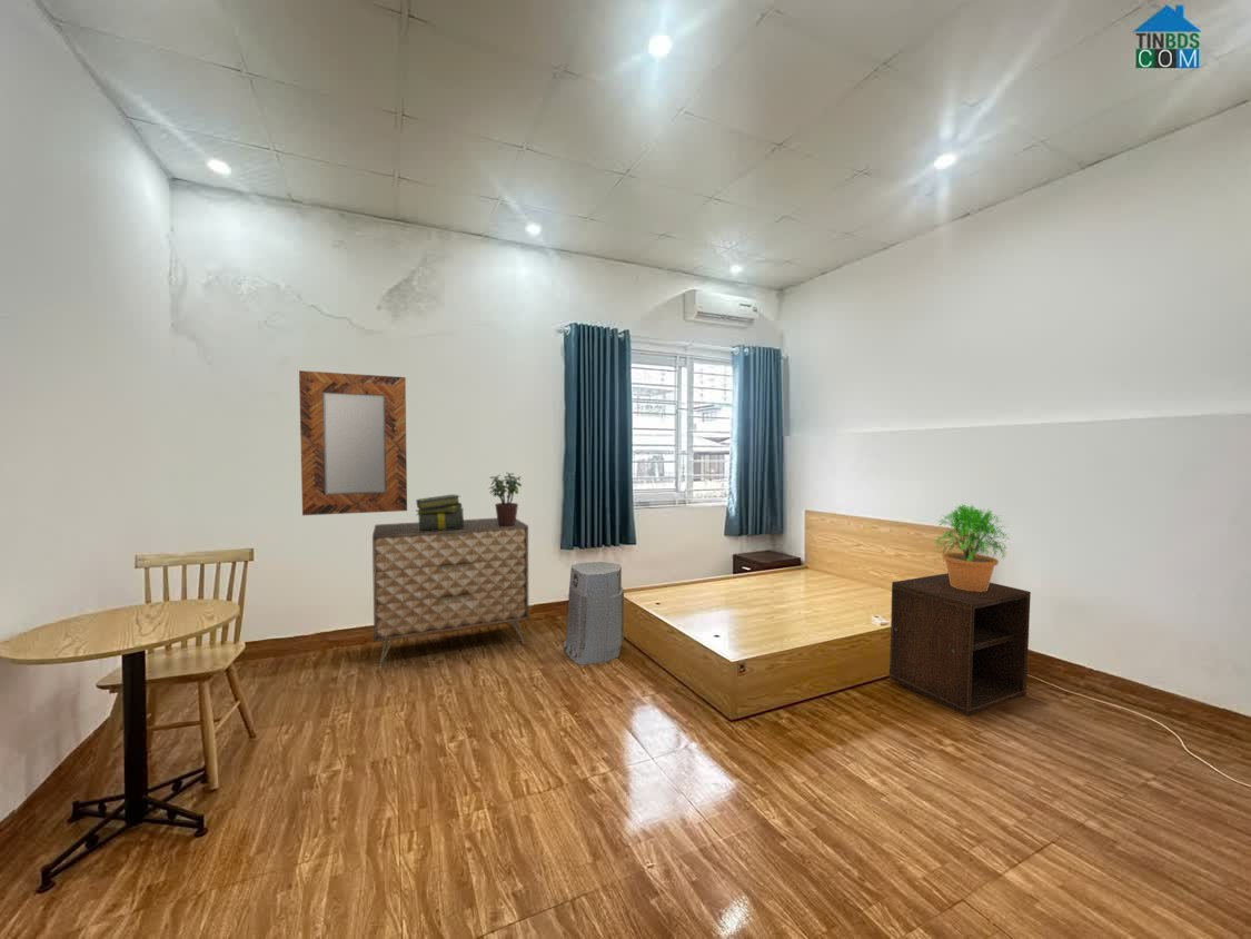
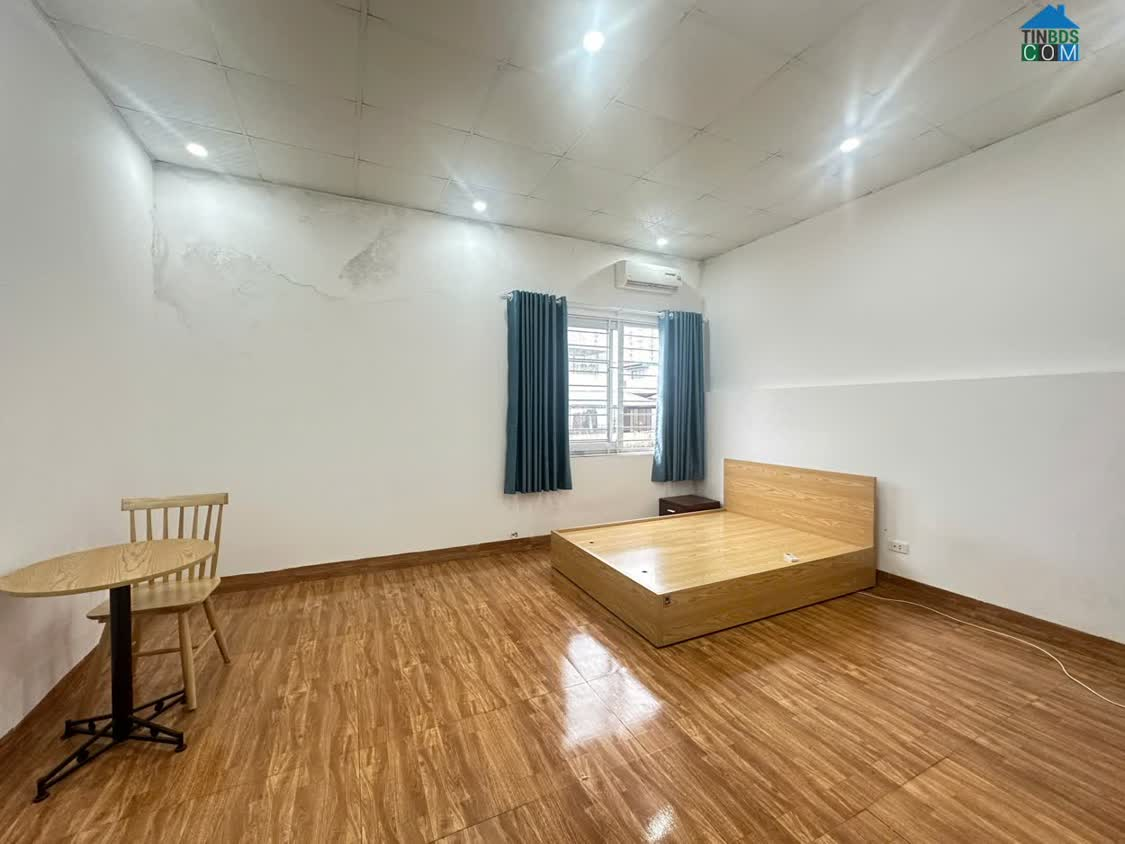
- air purifier (595, 610)
- home mirror (356, 444)
- dresser (451, 584)
- potted plant (508, 498)
- stack of books (439, 511)
- potted plant (970, 544)
- nightstand (956, 636)
